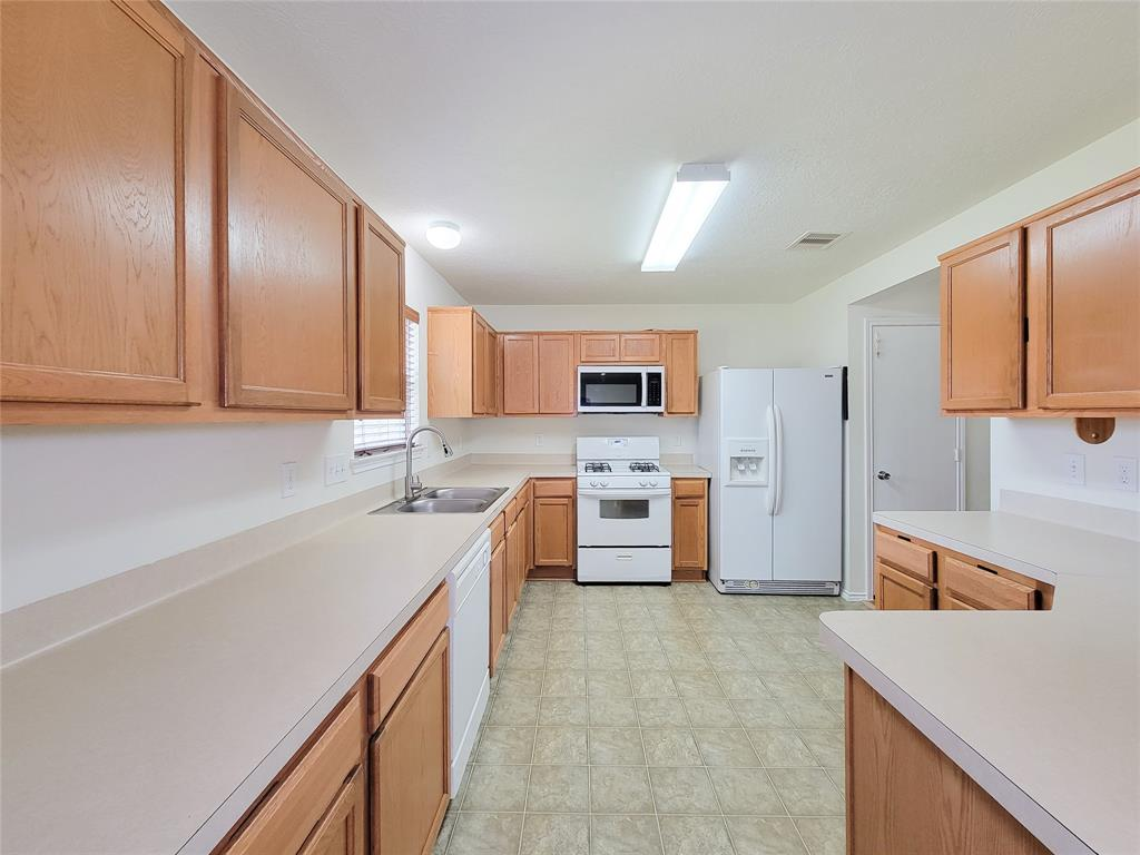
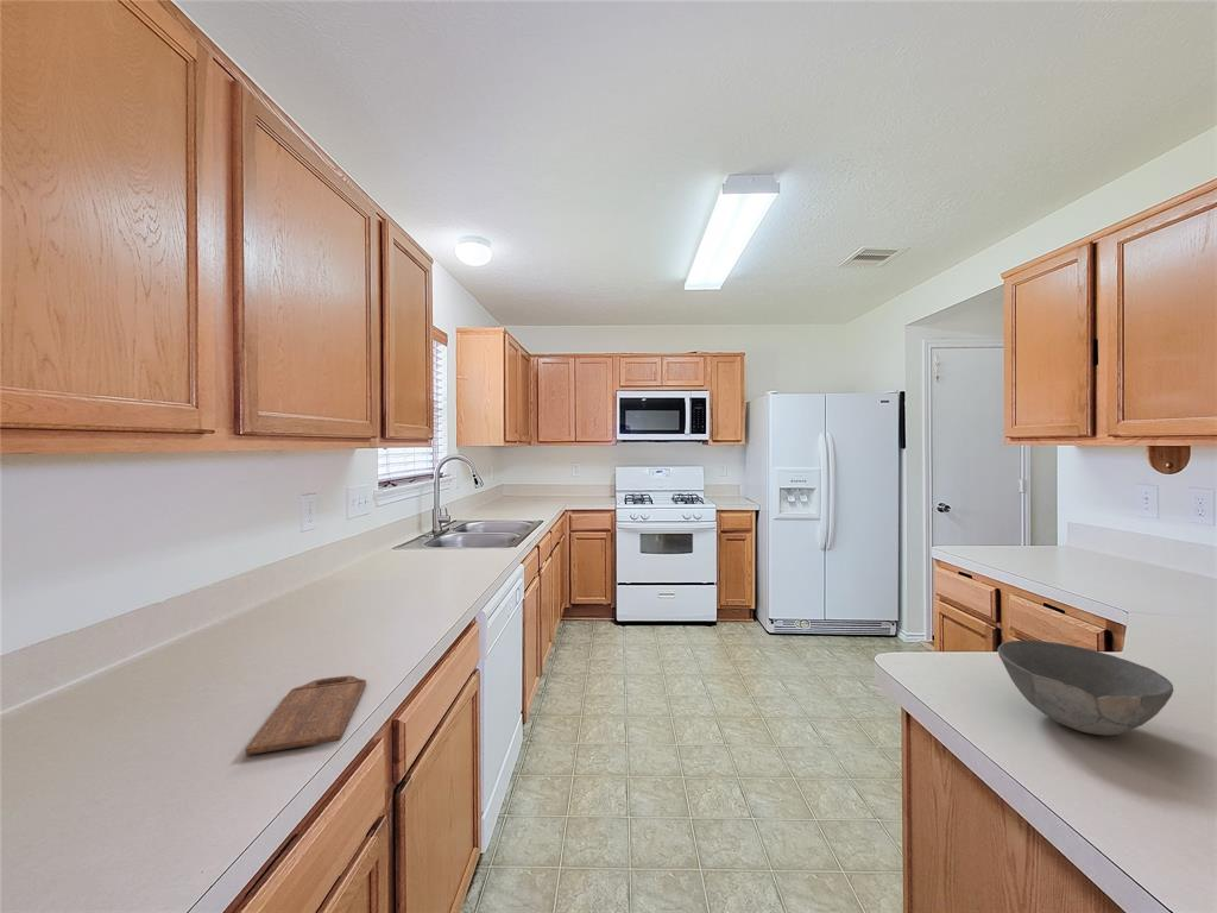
+ bowl (1076, 693)
+ cutting board (316, 707)
